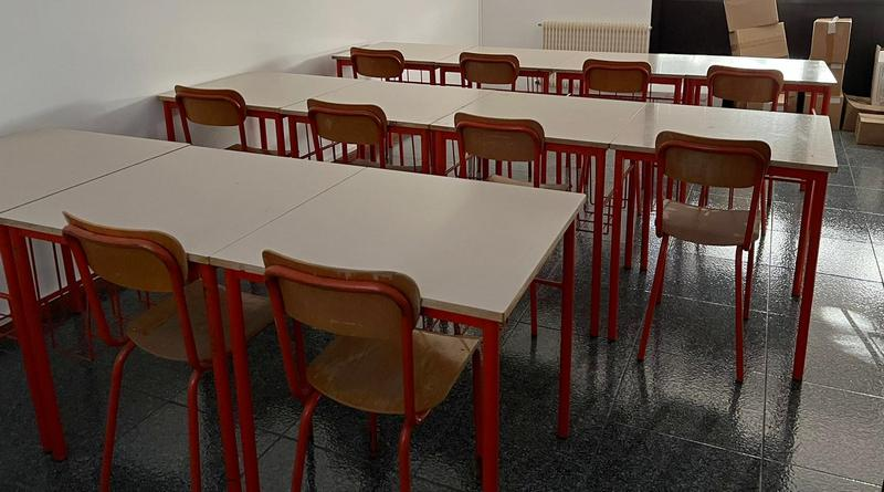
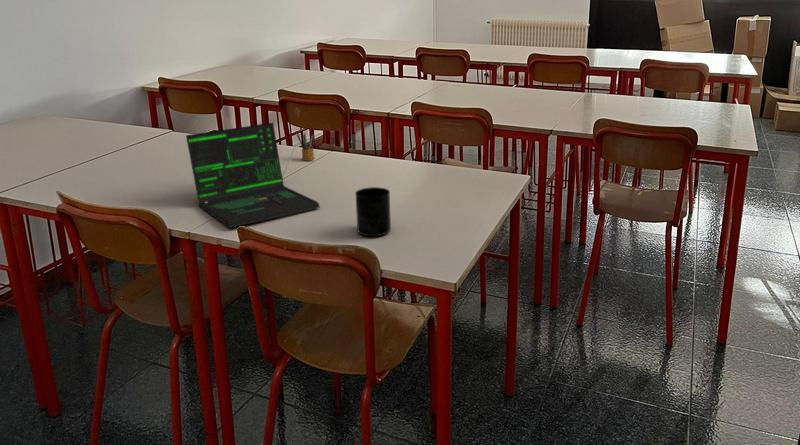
+ pencil box (306, 145)
+ laptop (264, 169)
+ mug (375, 210)
